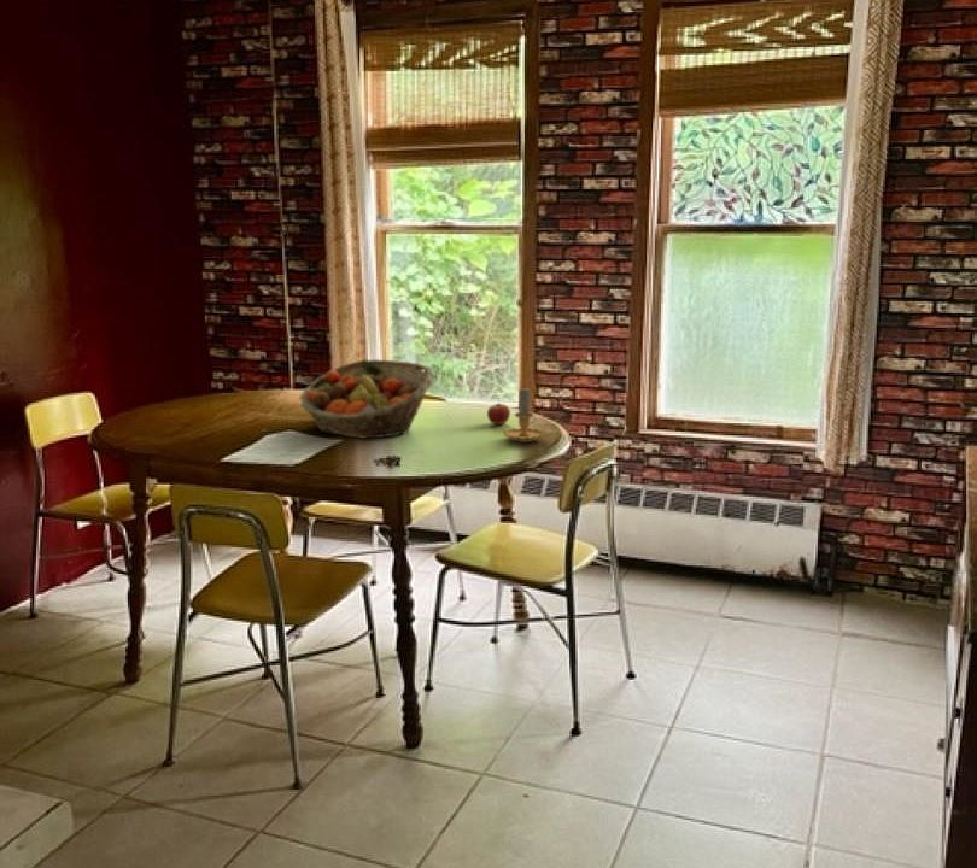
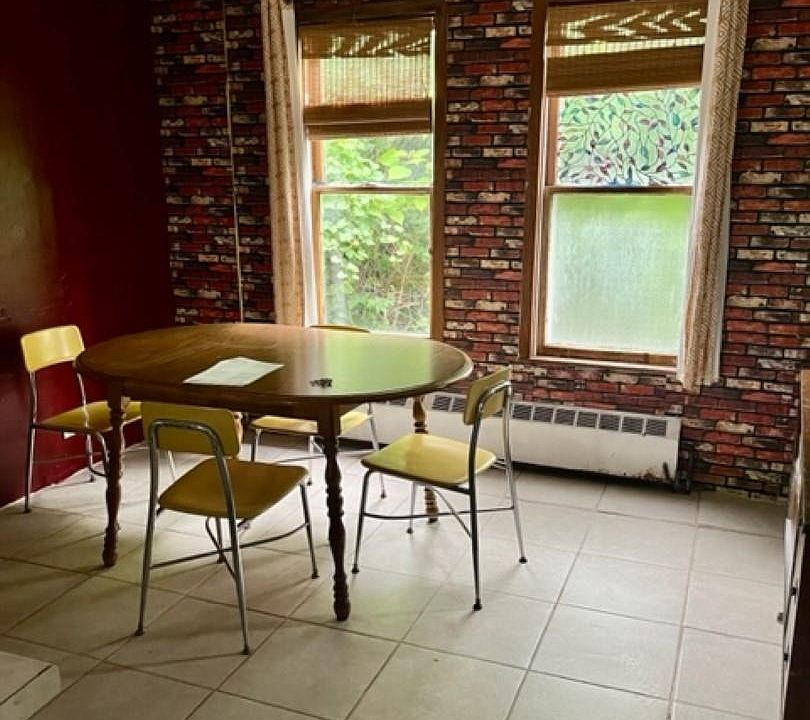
- apple (498, 412)
- candle (528, 412)
- fruit basket (367, 397)
